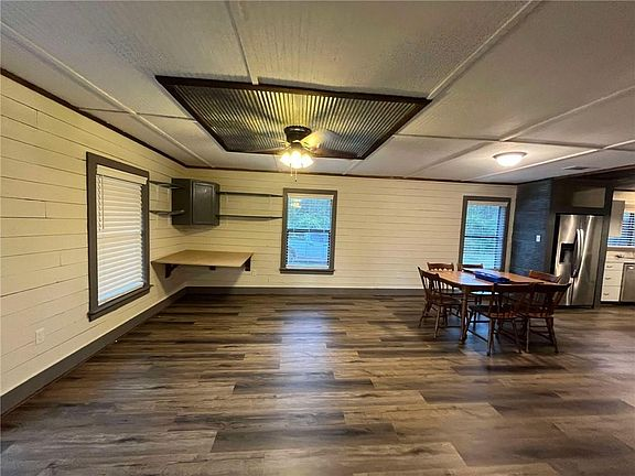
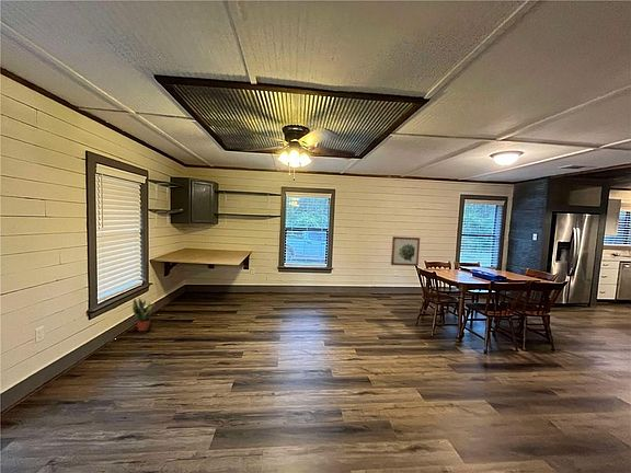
+ potted plant (145, 311)
+ wall art (405, 251)
